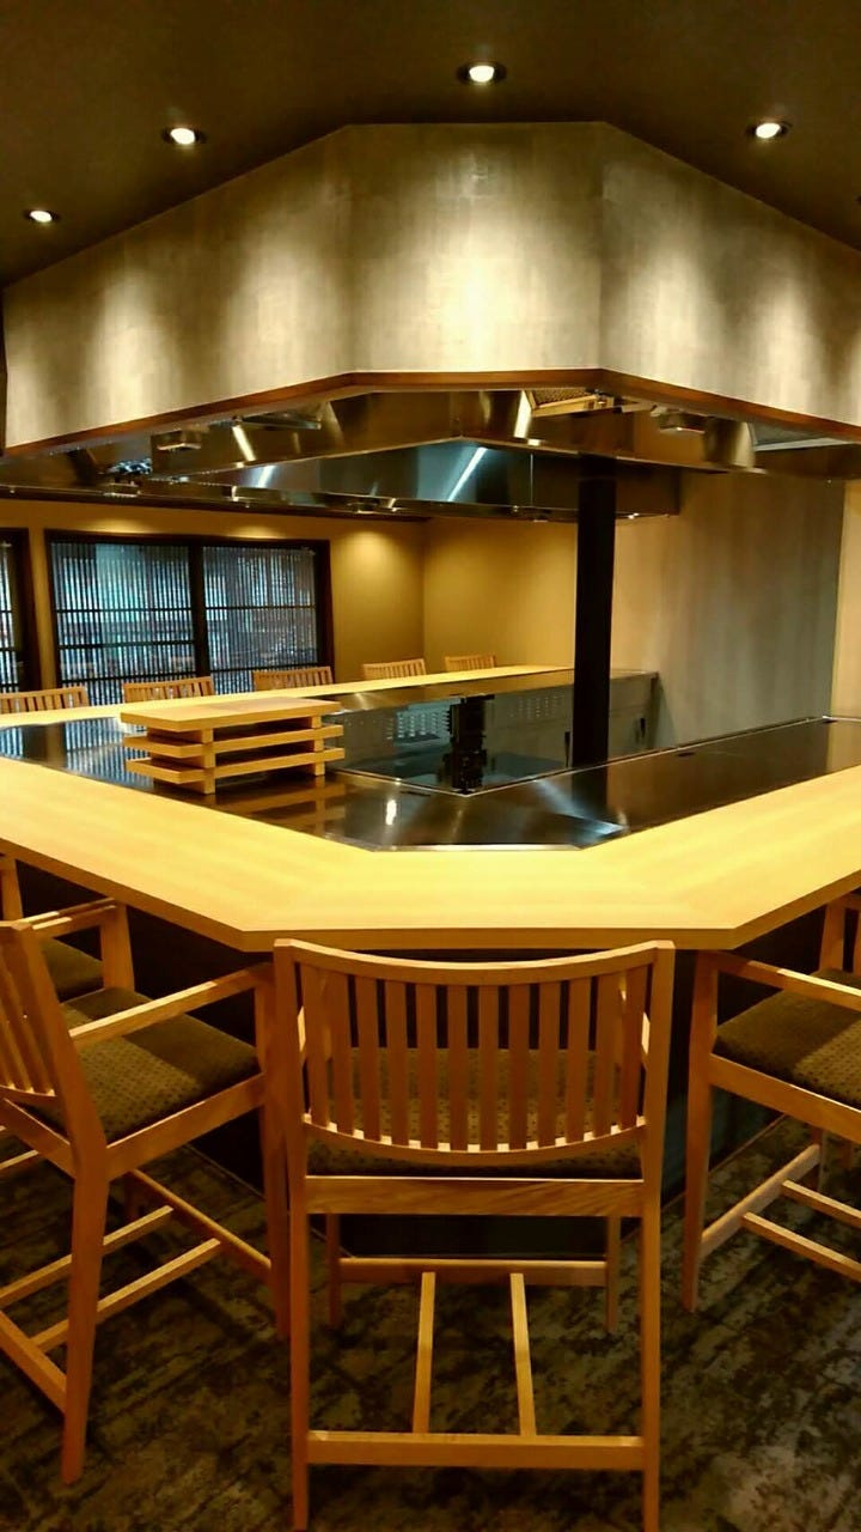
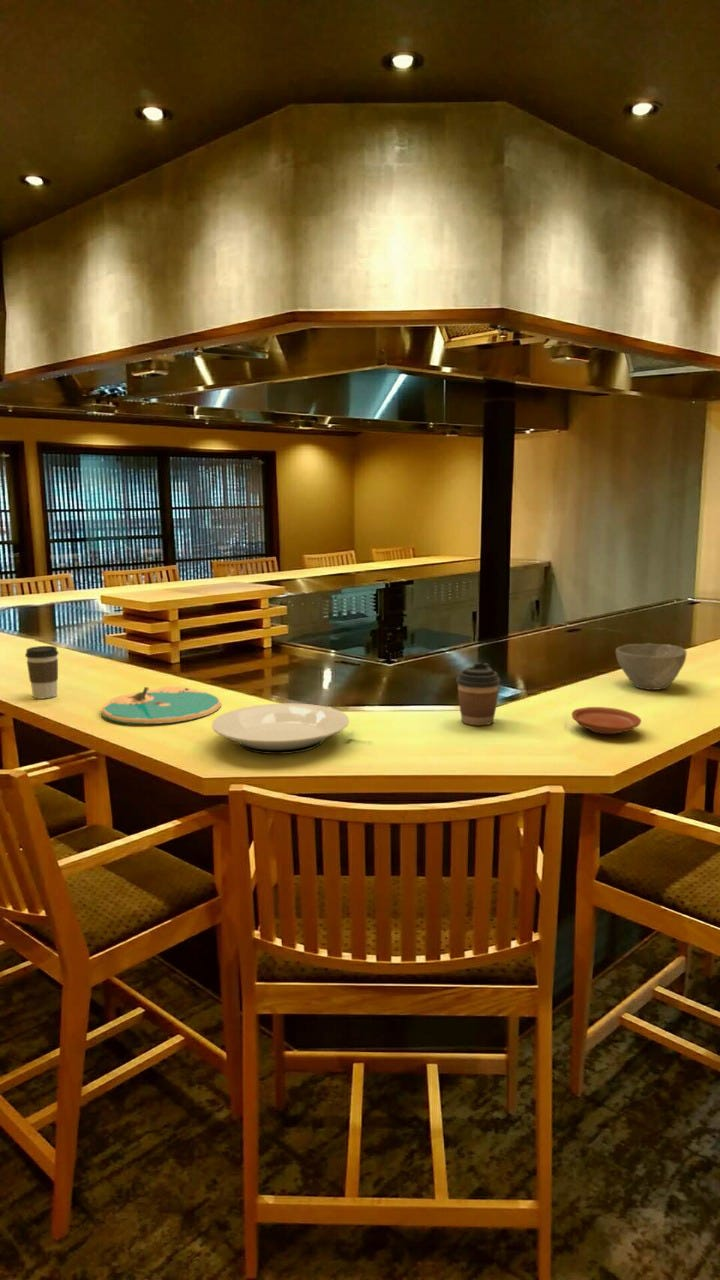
+ bowl (649, 667)
+ plate (161, 697)
+ coffee cup (43, 672)
+ plate (605, 722)
+ plate (281, 730)
+ coffee cup (478, 693)
